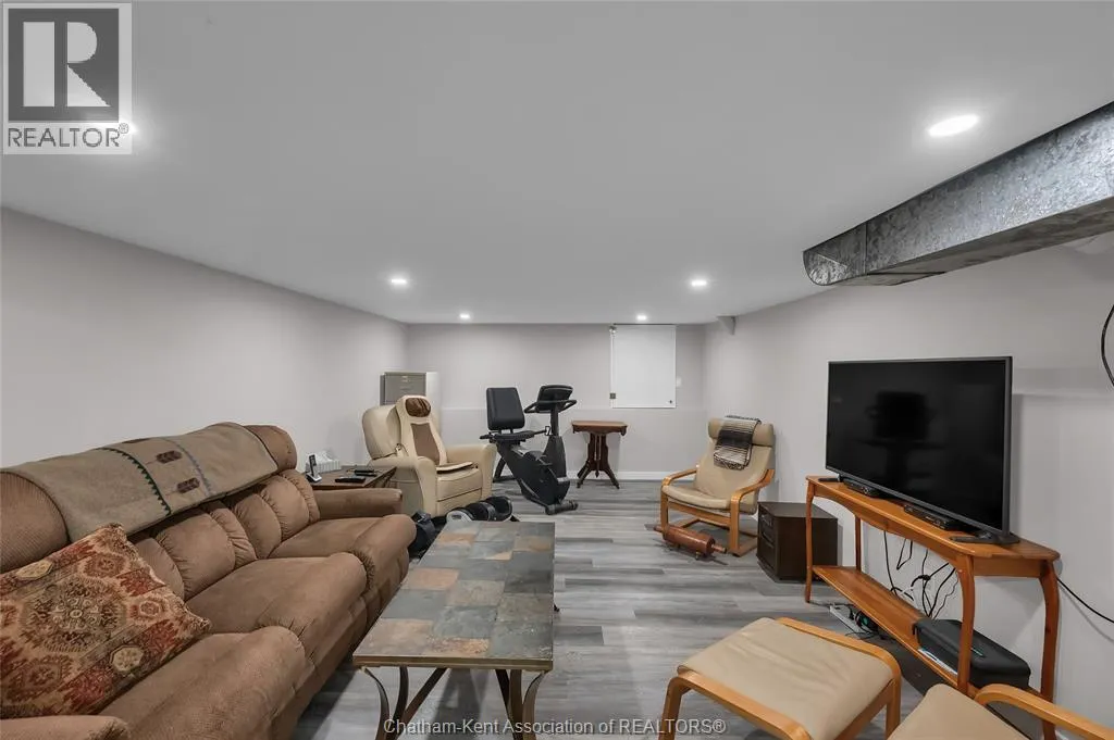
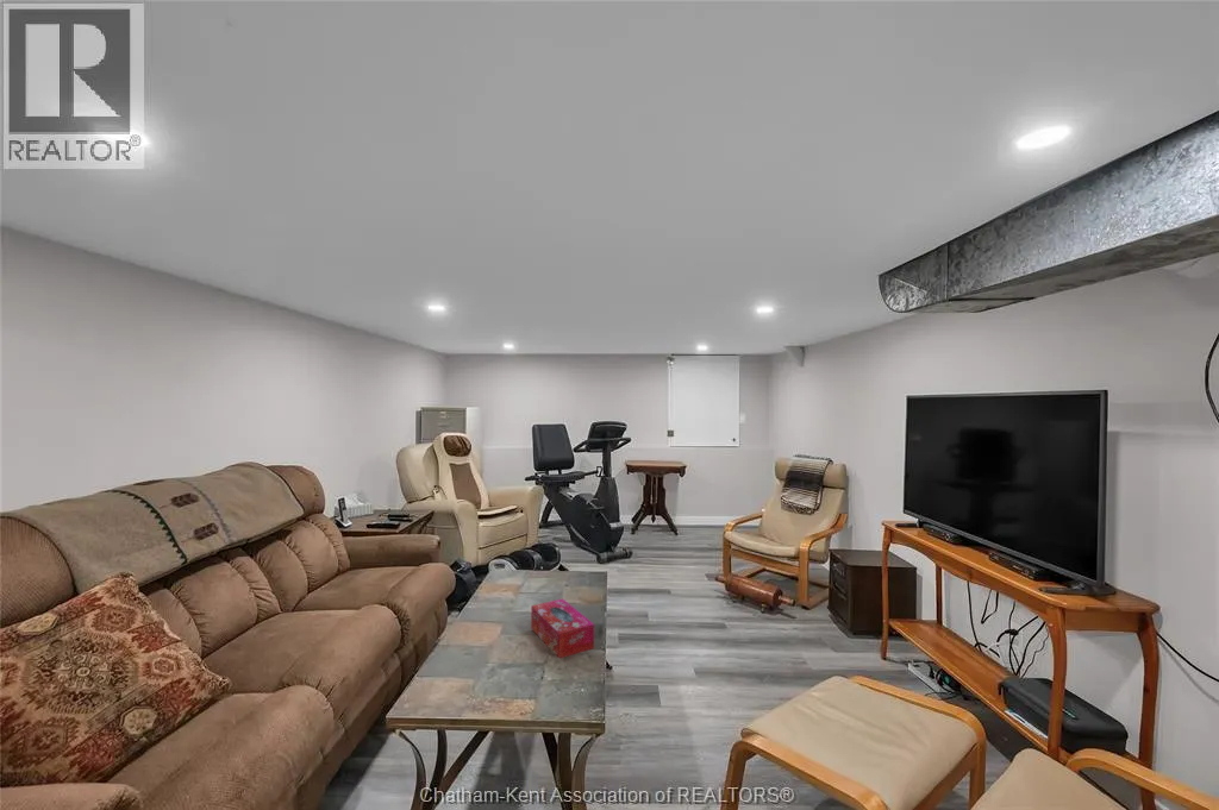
+ tissue box (561, 626)
